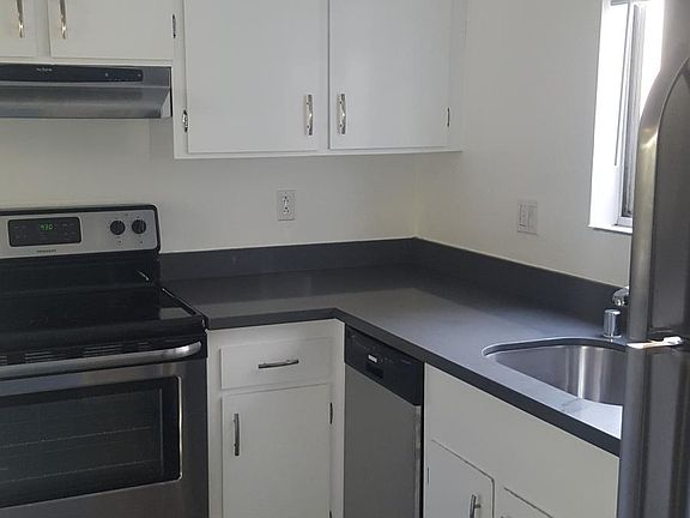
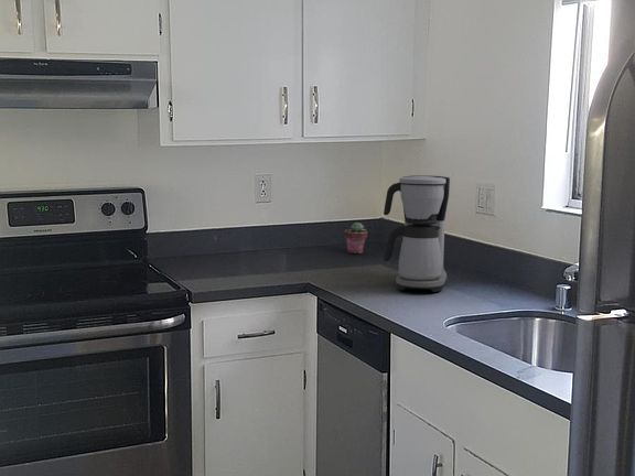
+ potted succulent (355, 237)
+ coffee maker (416, 230)
